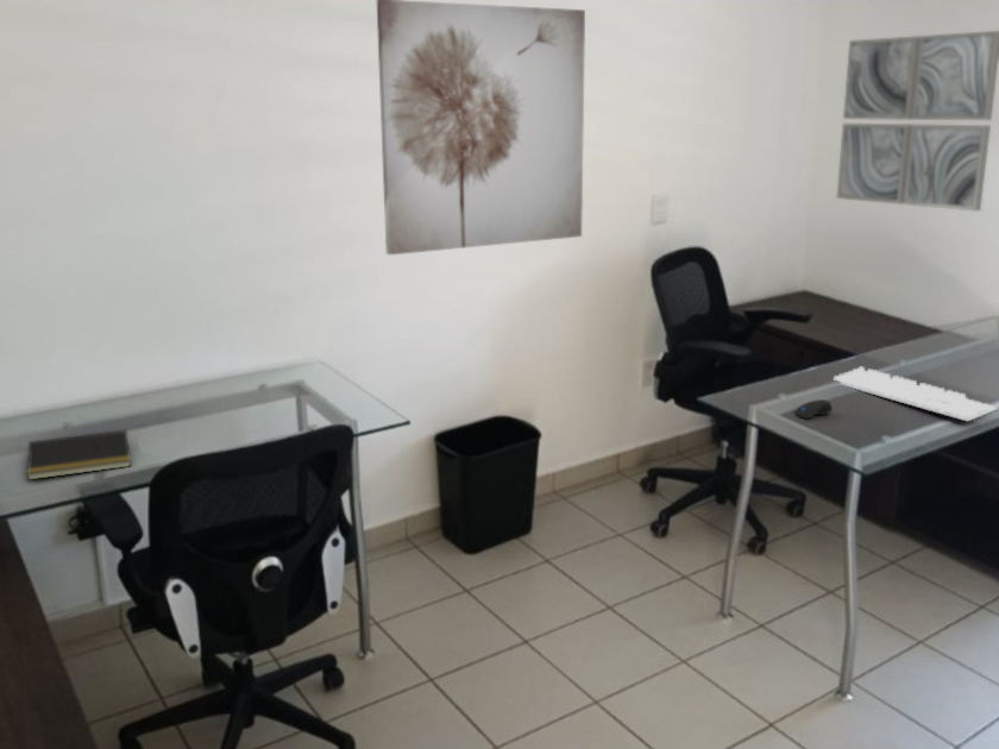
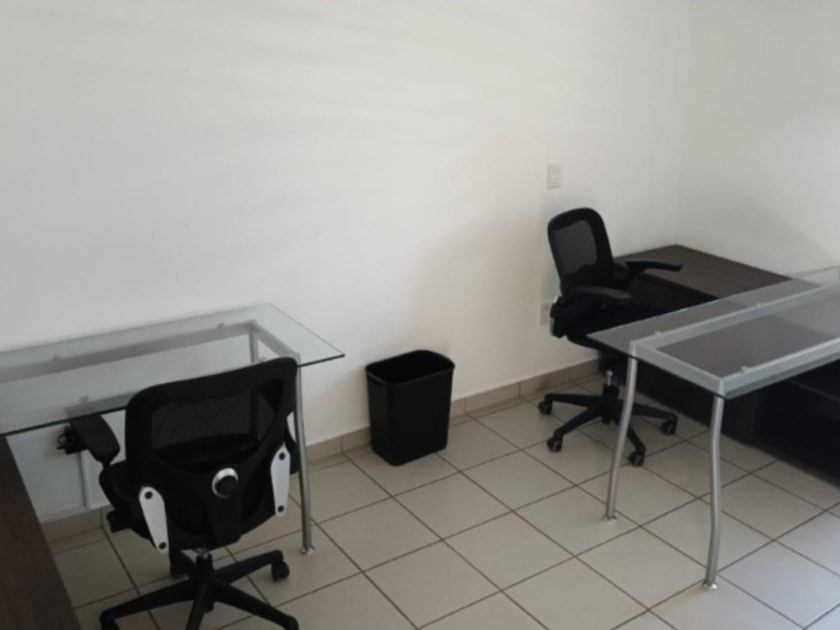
- notepad (80, 453)
- keyboard (910, 391)
- wall art (488, 128)
- wall art (911, 124)
- computer mouse (813, 408)
